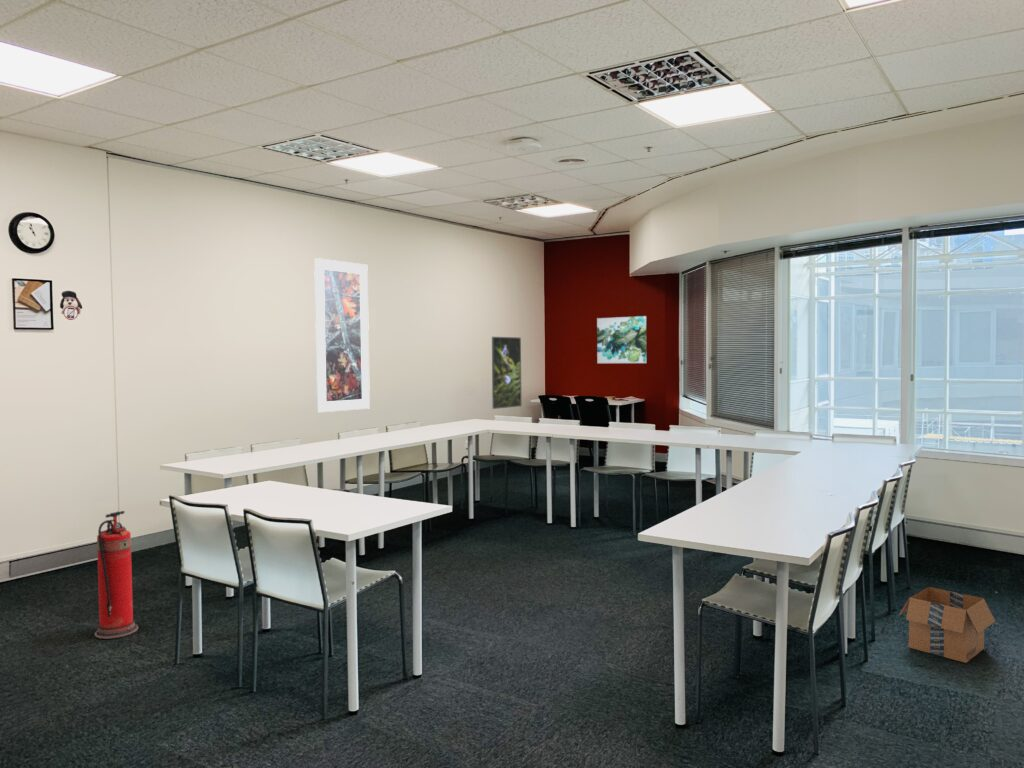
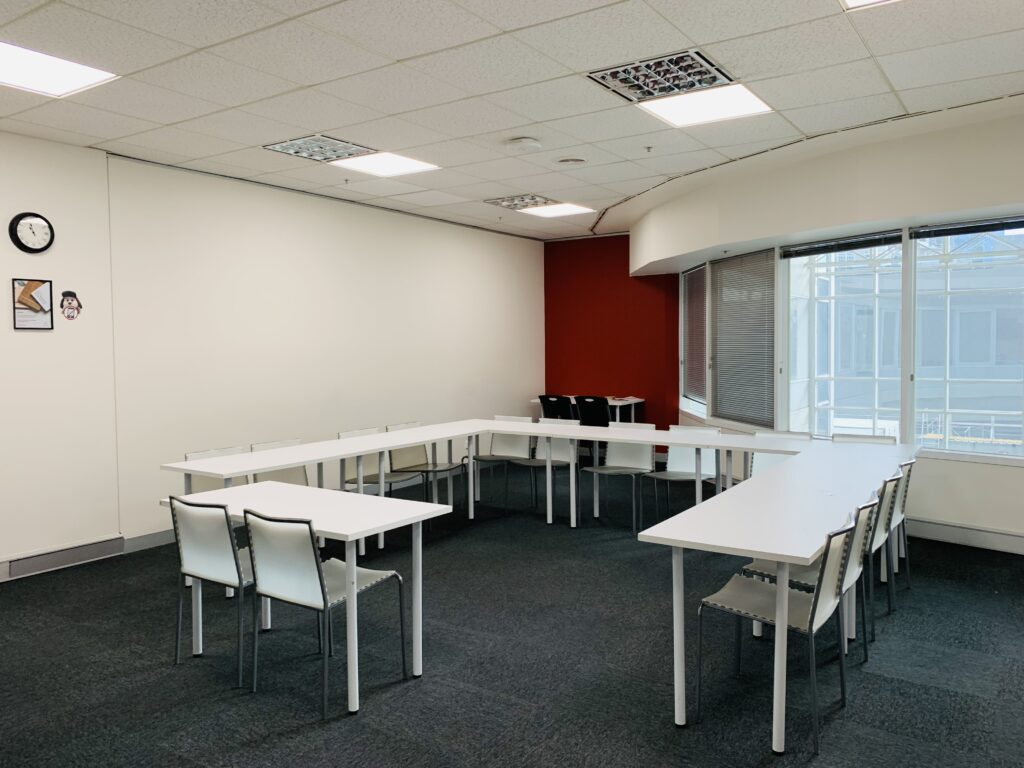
- wall art (621, 340)
- cardboard box (946, 622)
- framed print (343, 336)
- fire extinguisher (114, 572)
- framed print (507, 372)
